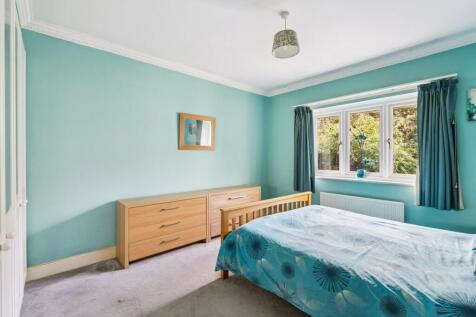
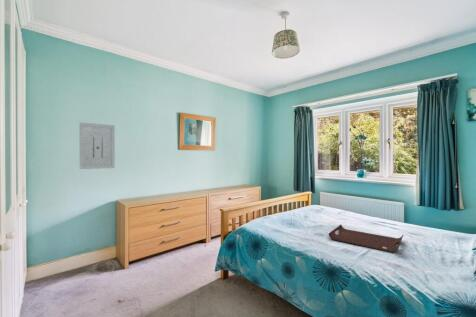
+ serving tray (365, 236)
+ wall art (97, 146)
